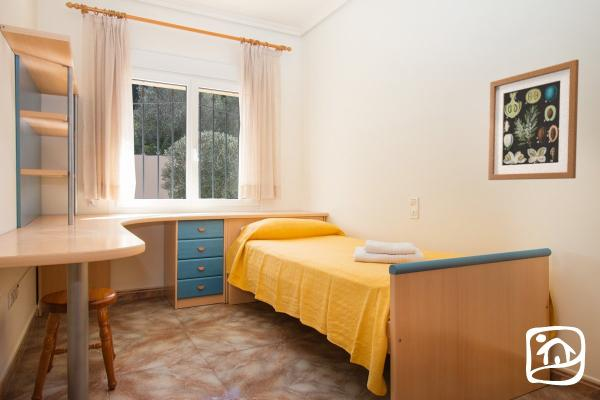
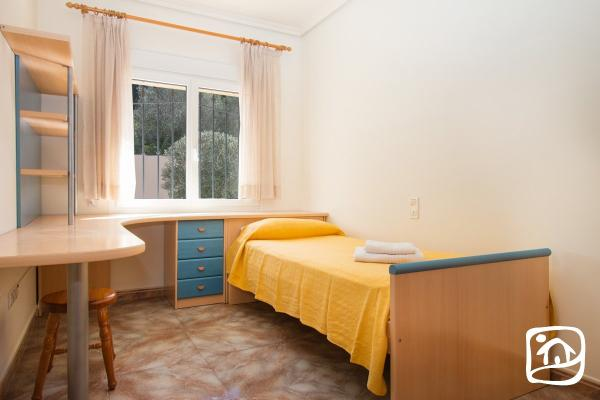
- wall art (528, 125)
